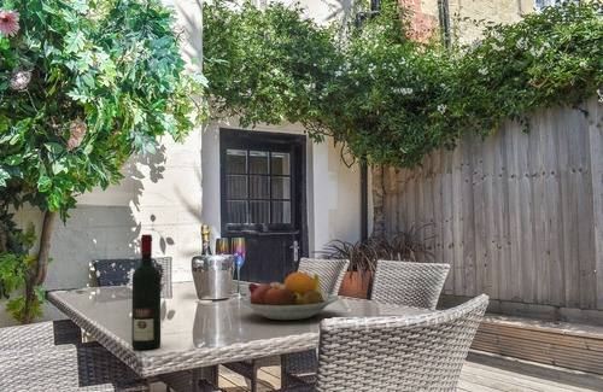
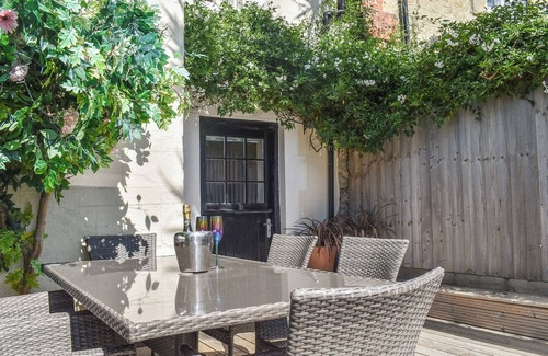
- fruit bowl (288, 294)
- alcohol (146, 289)
